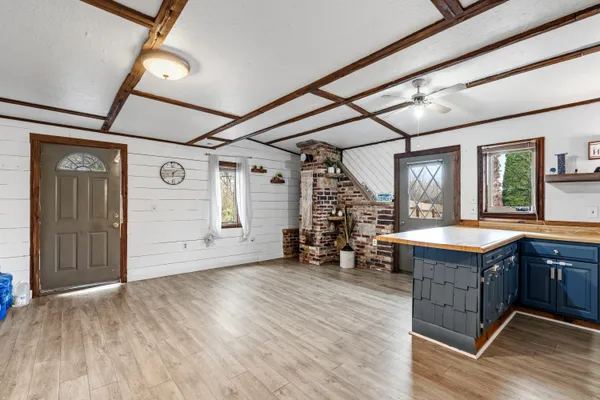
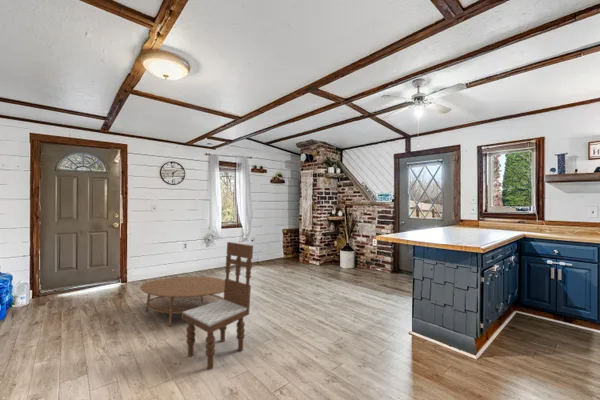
+ coffee table (187, 298)
+ dining chair (220, 300)
